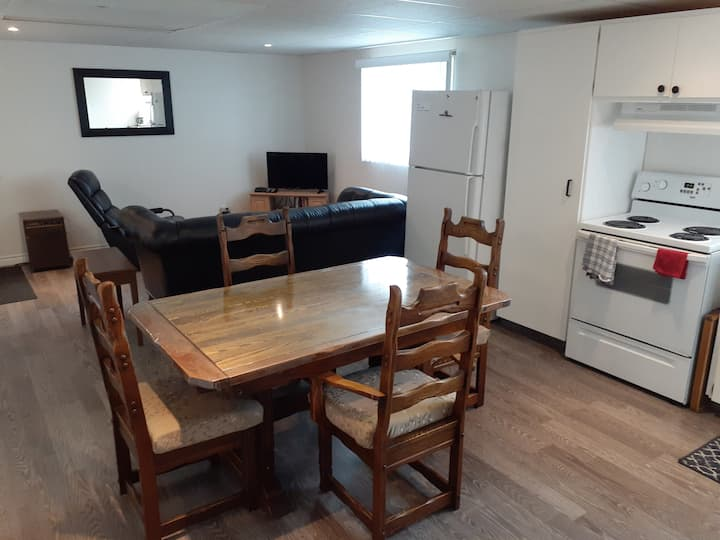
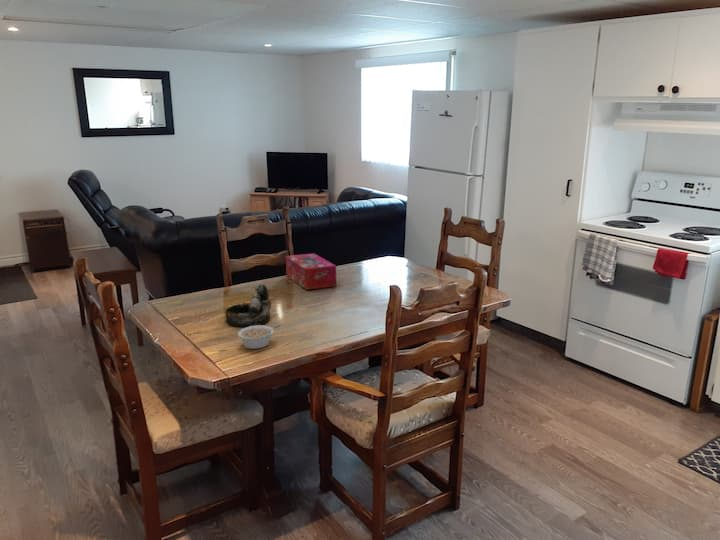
+ tissue box (310, 270)
+ legume (257, 336)
+ bowl (247, 303)
